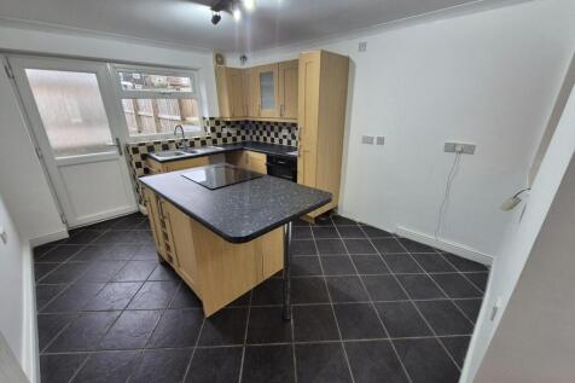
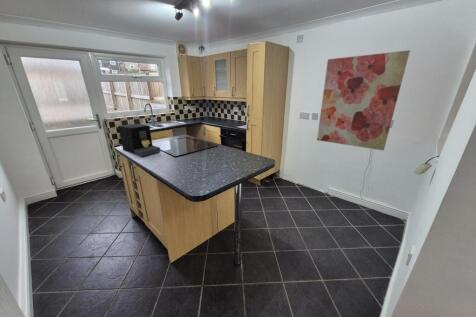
+ wall art (355, 103)
+ coffee maker (139, 138)
